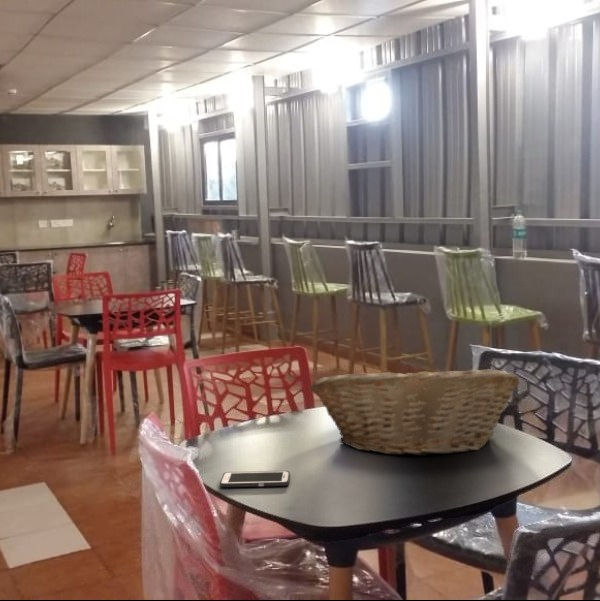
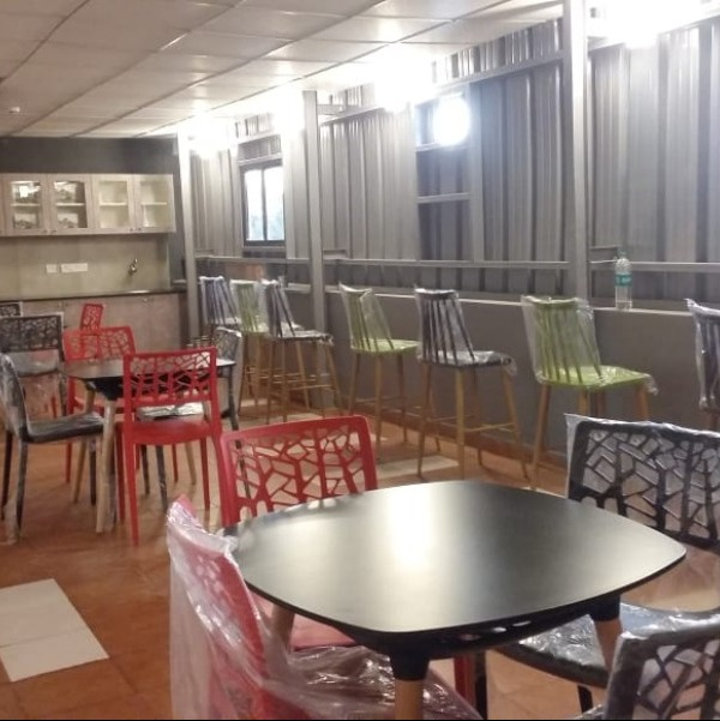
- fruit basket (413, 400)
- cell phone (255, 479)
